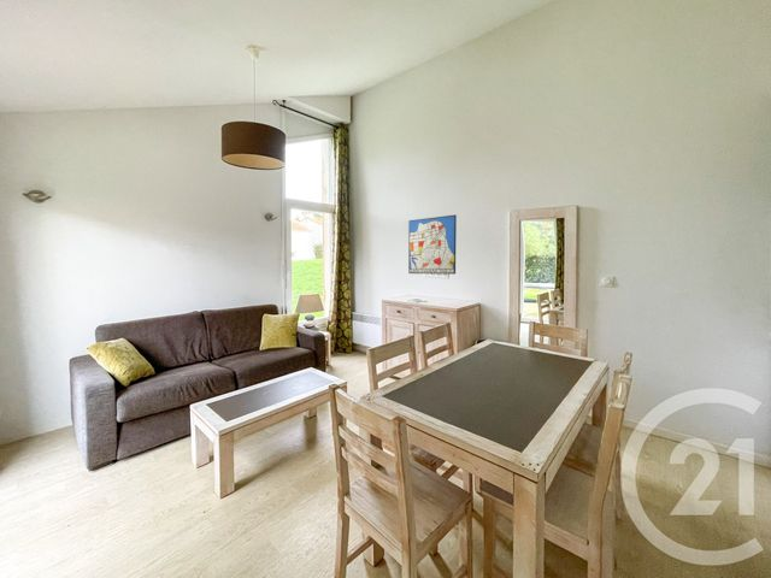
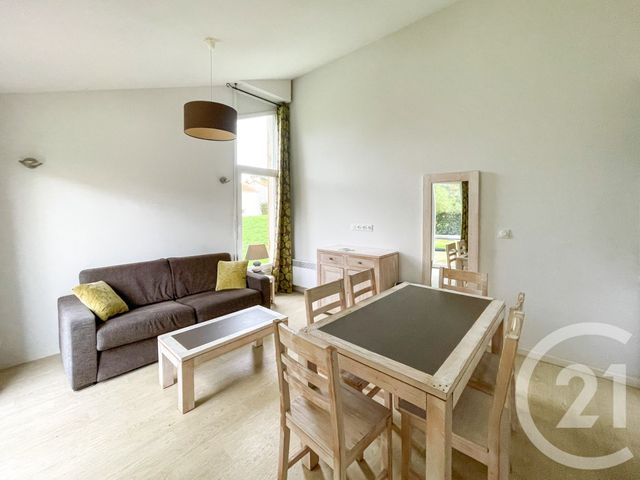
- wall art (430, 246)
